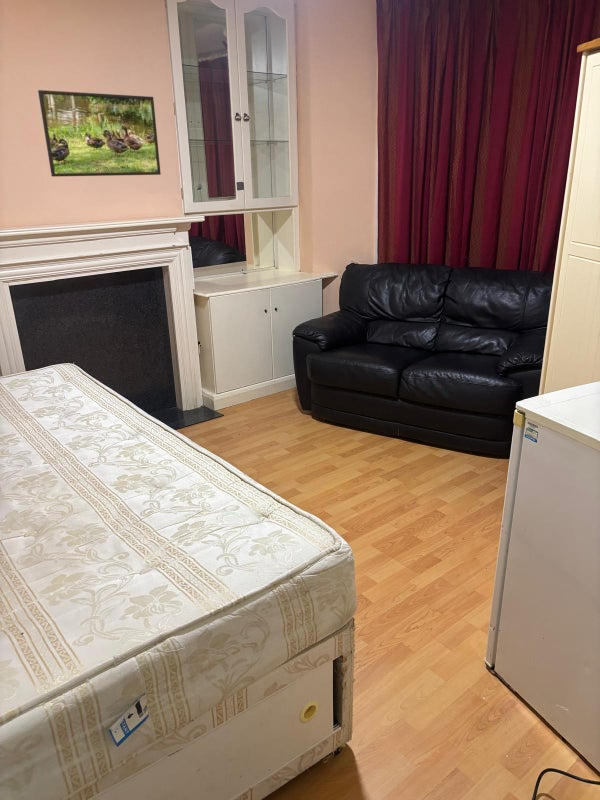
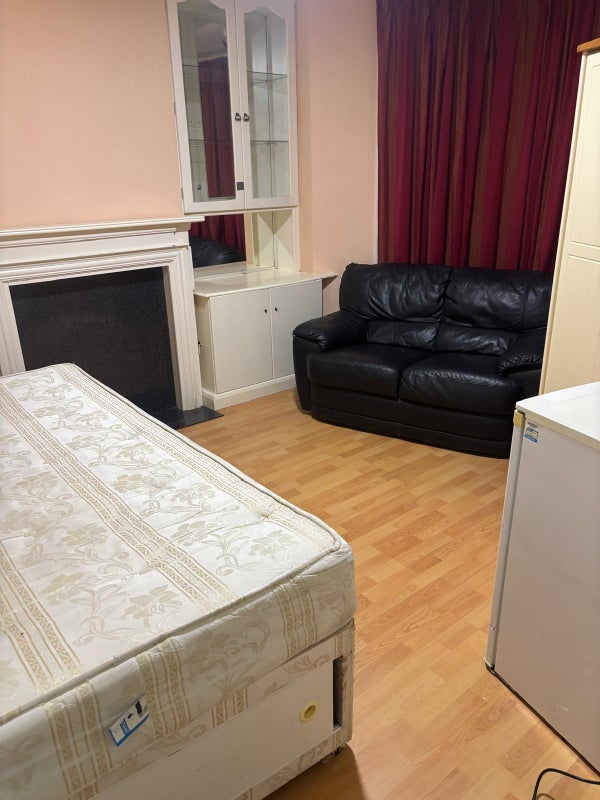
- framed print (103, 135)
